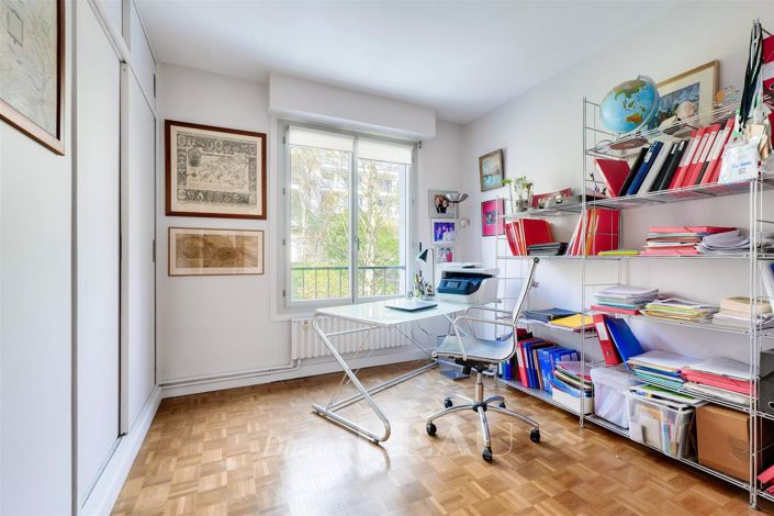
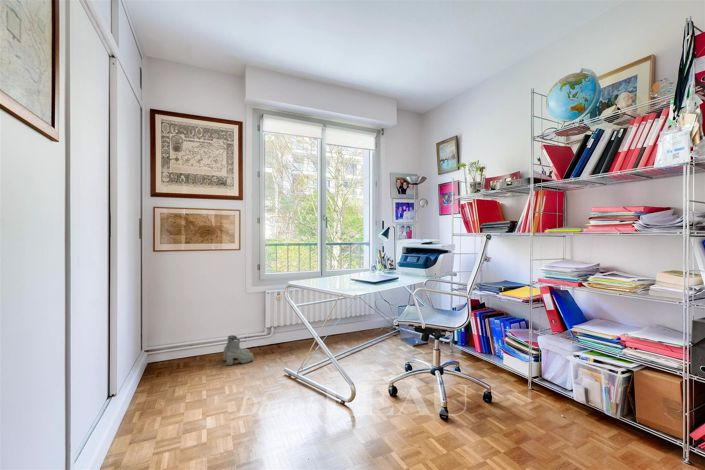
+ boots (238, 348)
